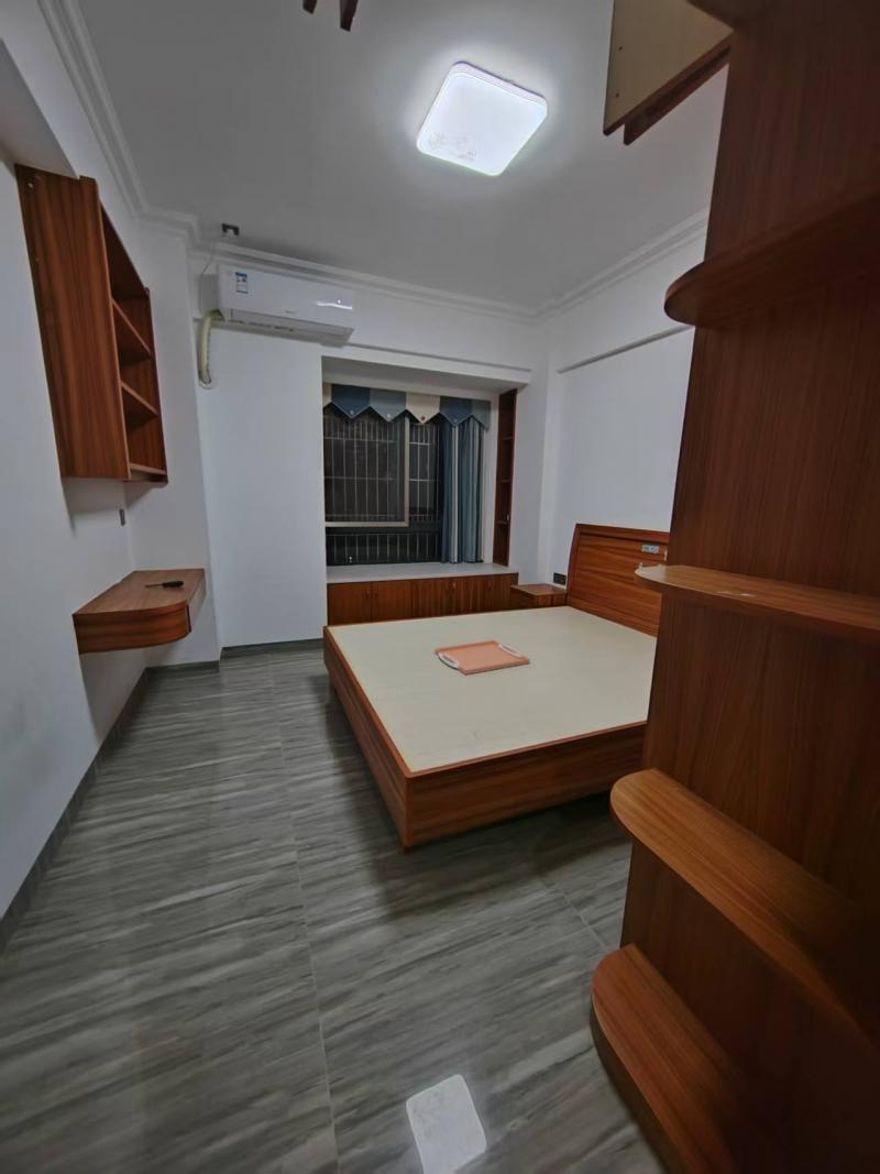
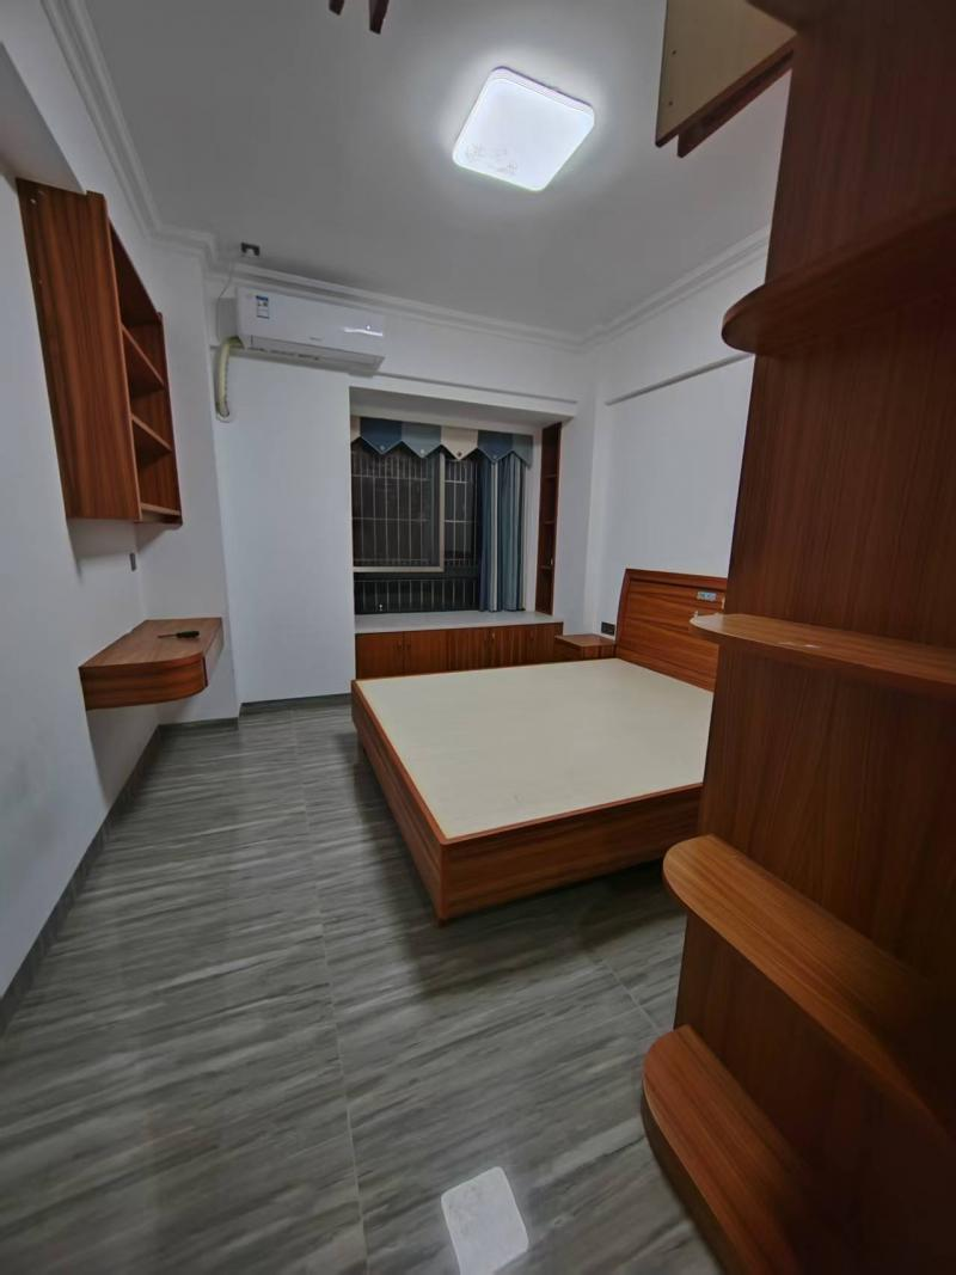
- serving tray (481, 656)
